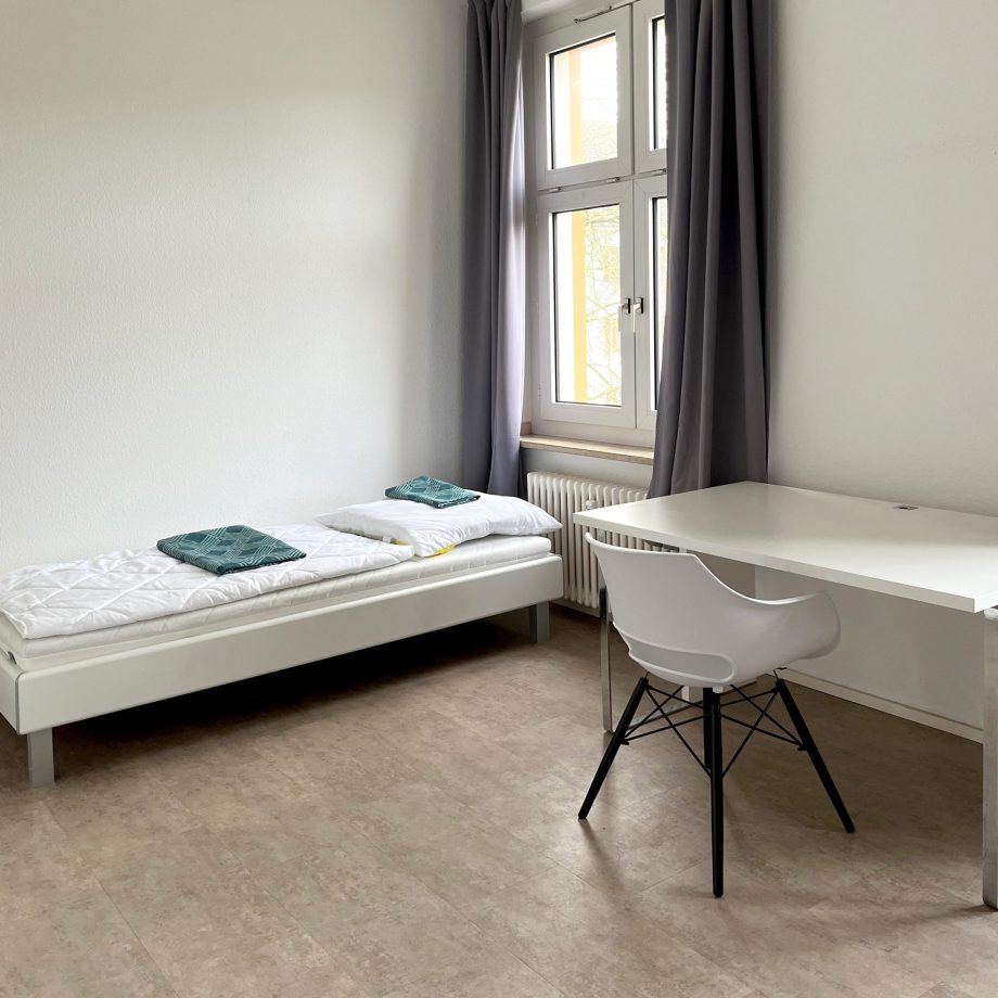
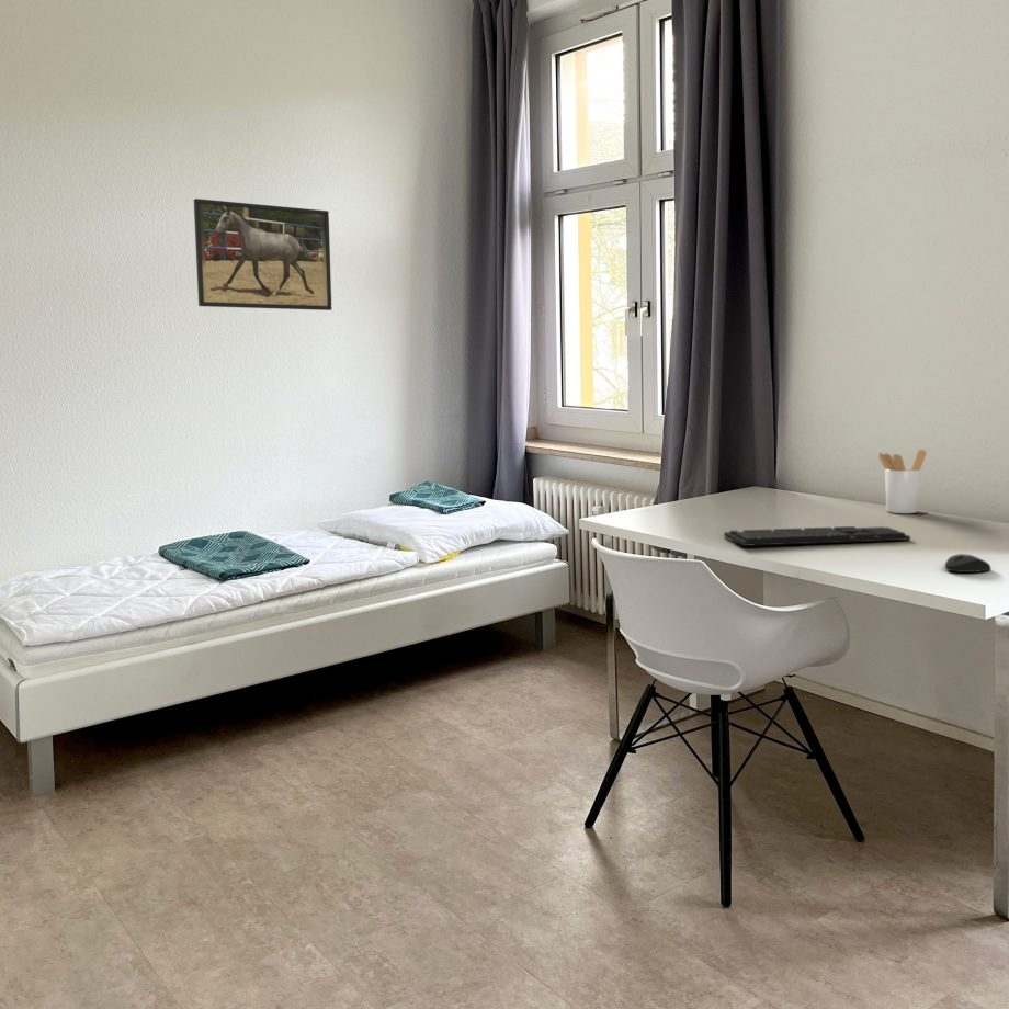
+ keyboard (815, 534)
+ utensil holder (898, 480)
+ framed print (265, 257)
+ mouse (967, 562)
